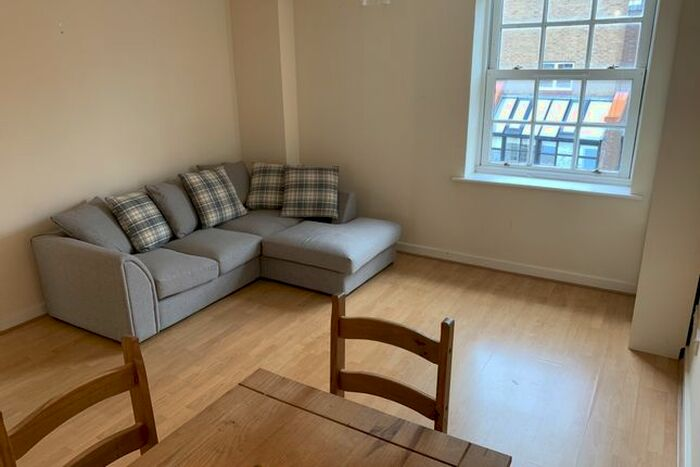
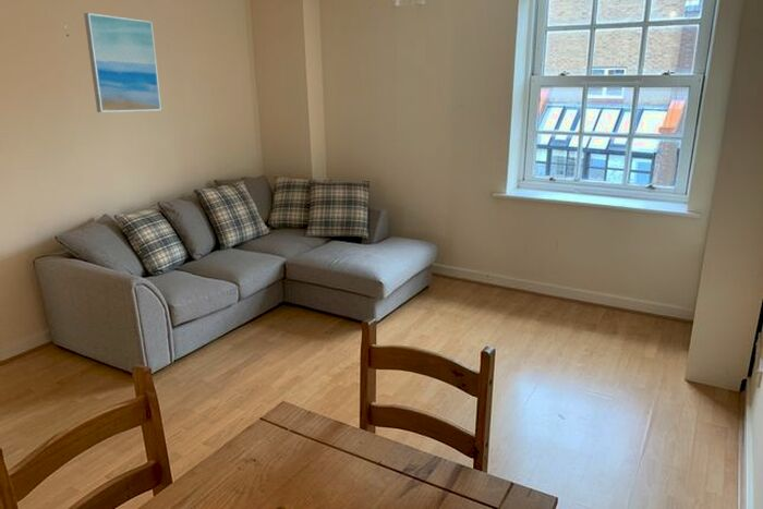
+ wall art (125, 65)
